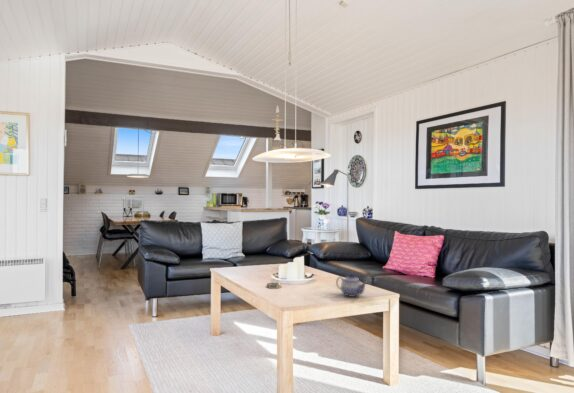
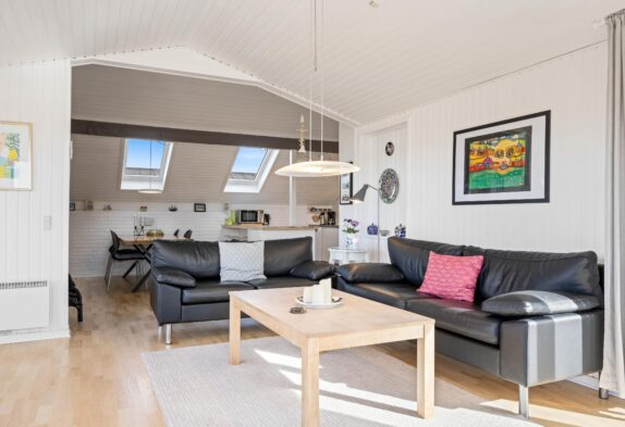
- teapot (351, 284)
